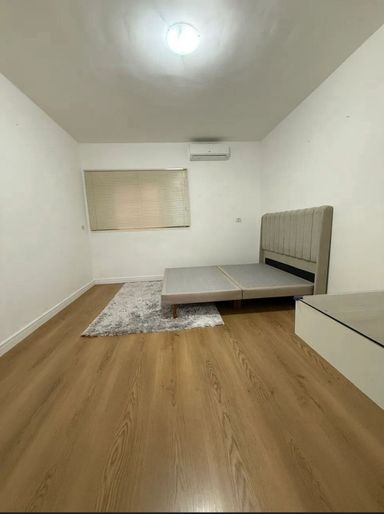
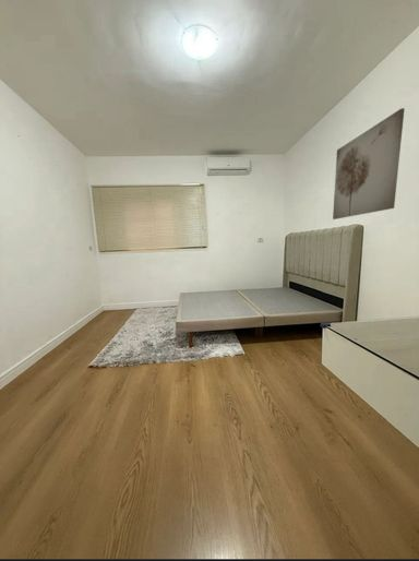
+ wall art (361, 175)
